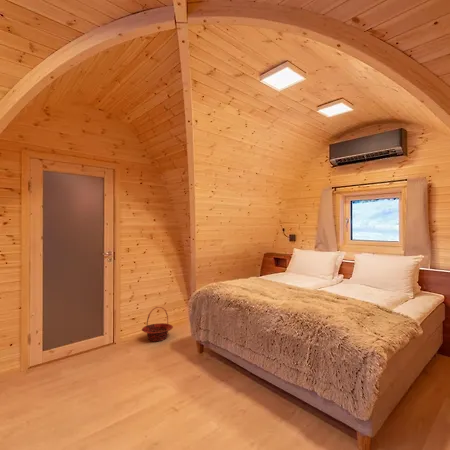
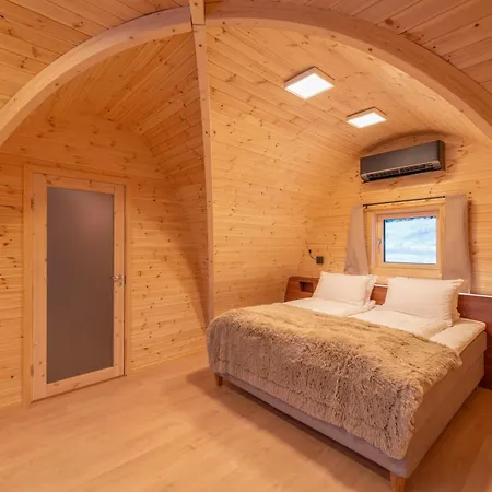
- basket (157, 323)
